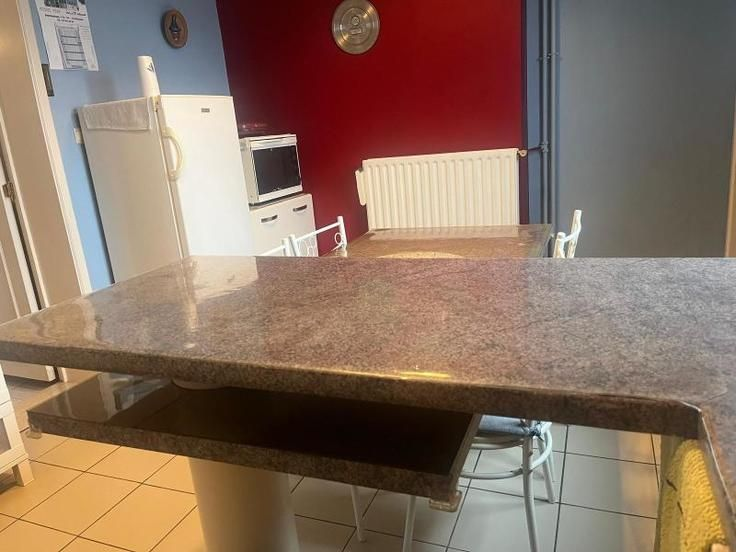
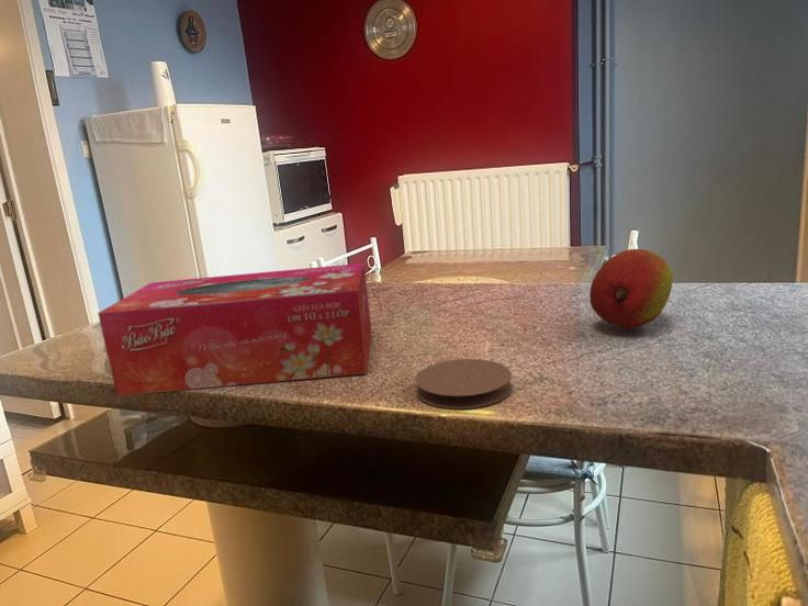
+ coaster (463, 382)
+ fruit (630, 288)
+ tissue box (249, 324)
